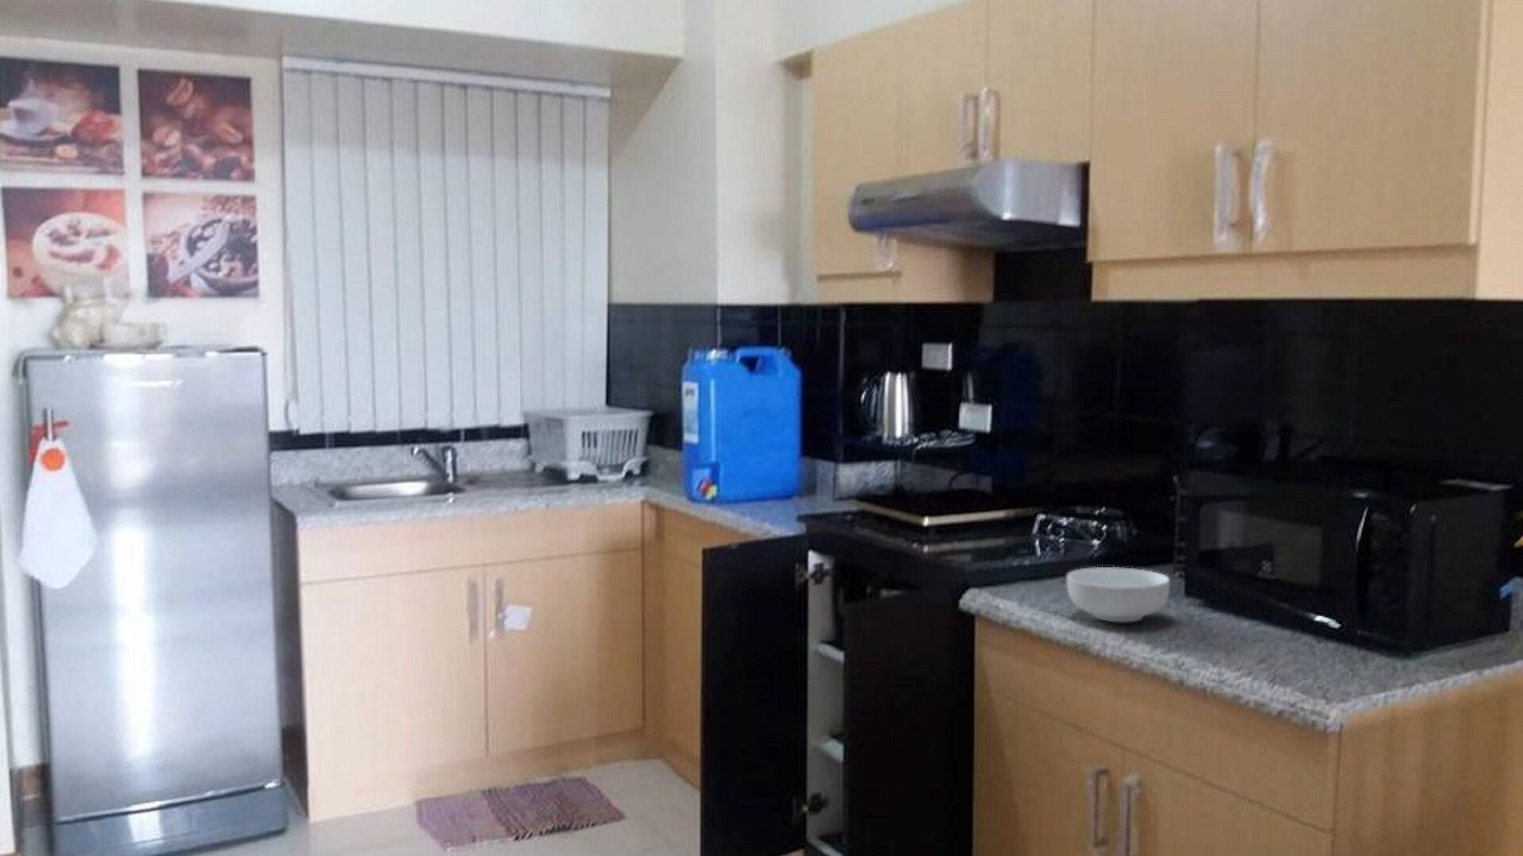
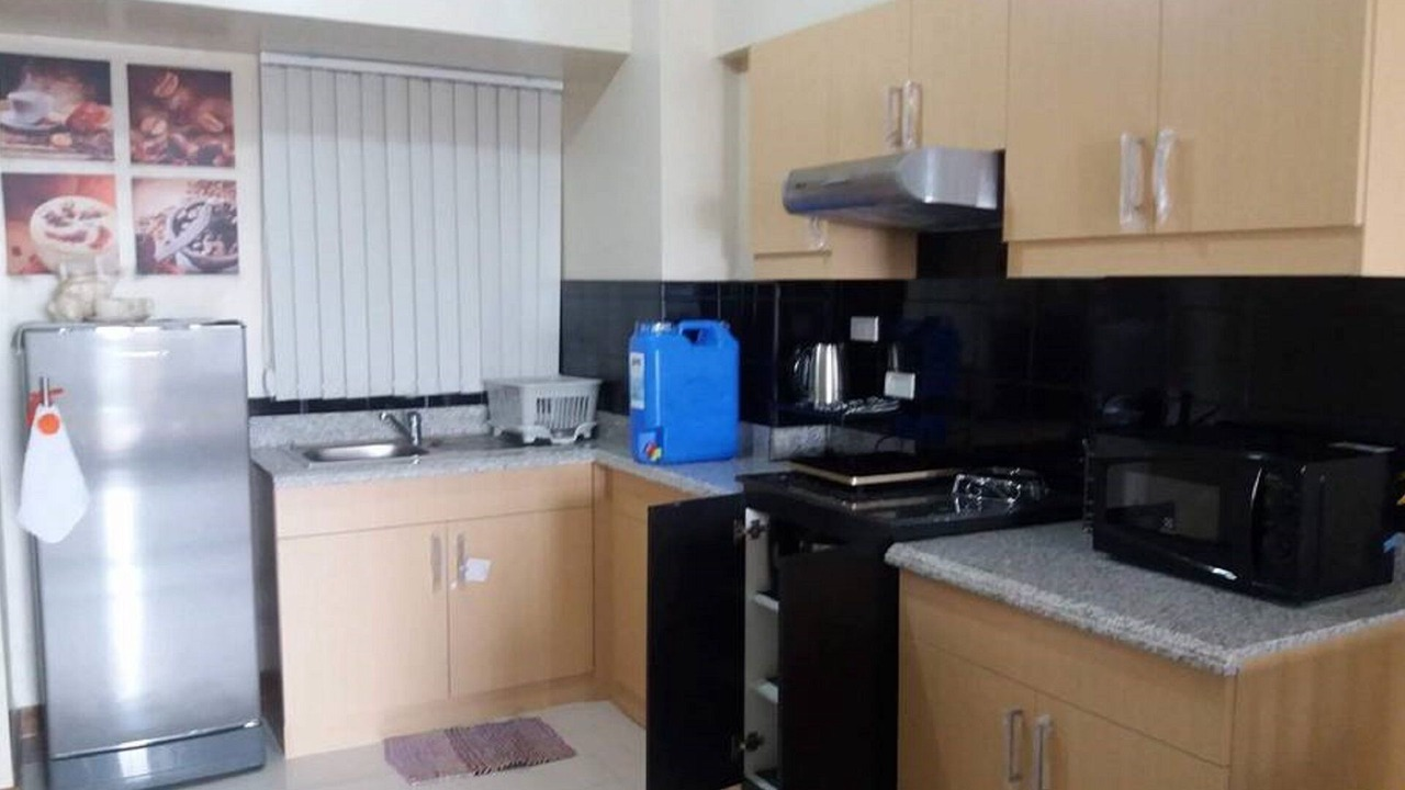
- cereal bowl (1117, 596)
